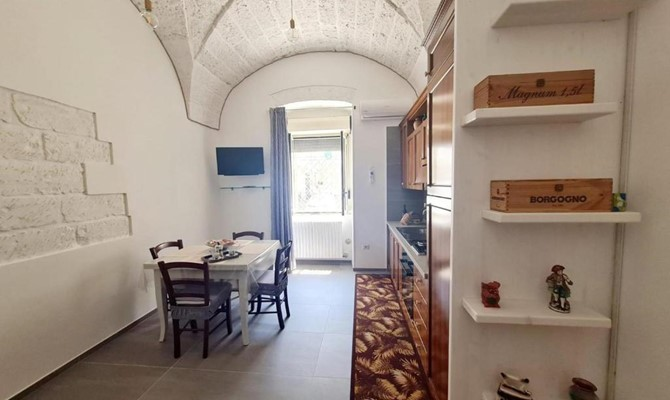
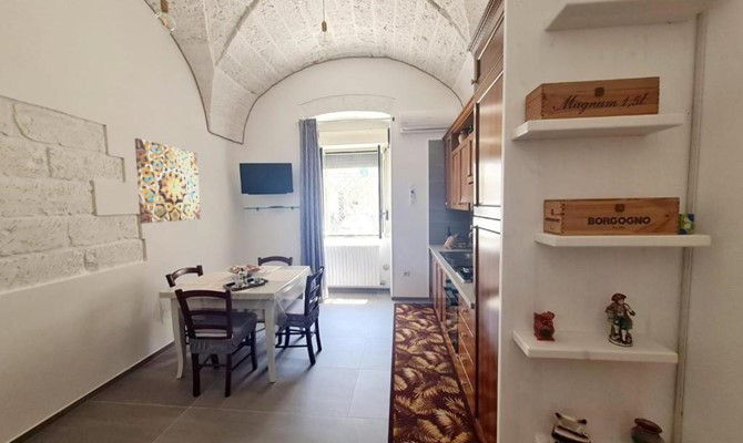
+ wall art (171, 184)
